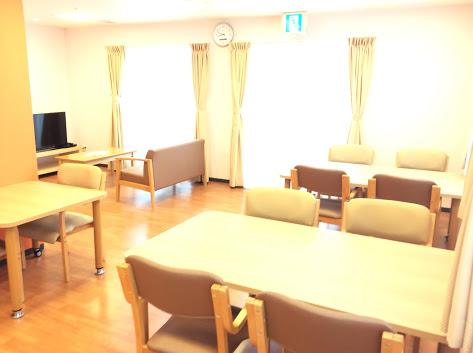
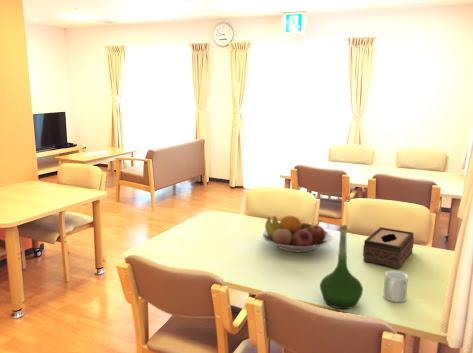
+ tissue box (389, 246)
+ mug (394, 287)
+ fruit bowl (296, 232)
+ vase (342, 264)
